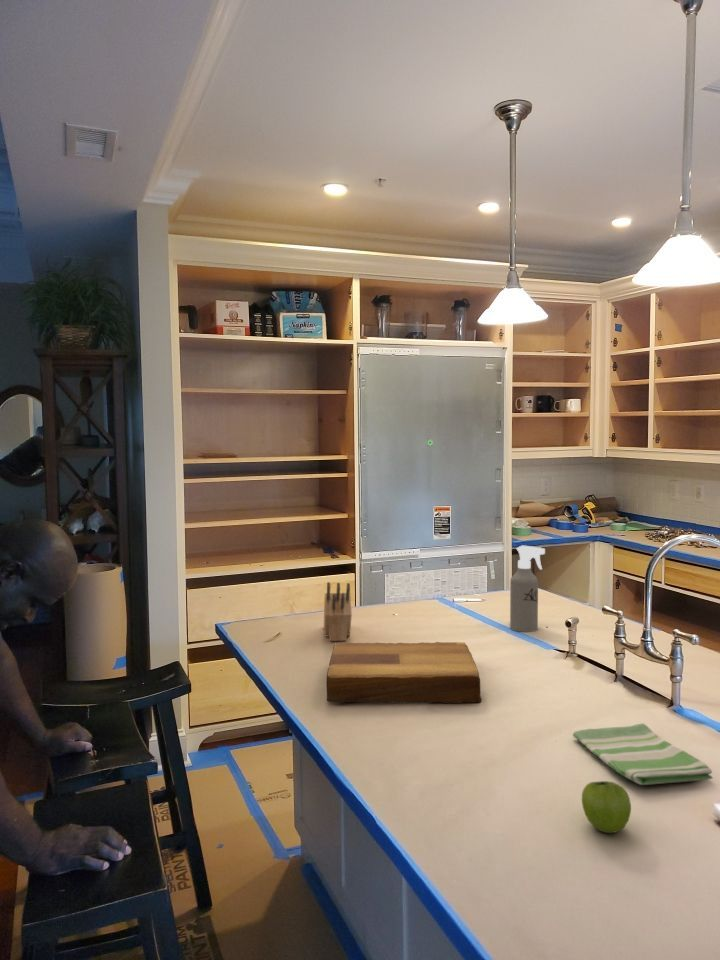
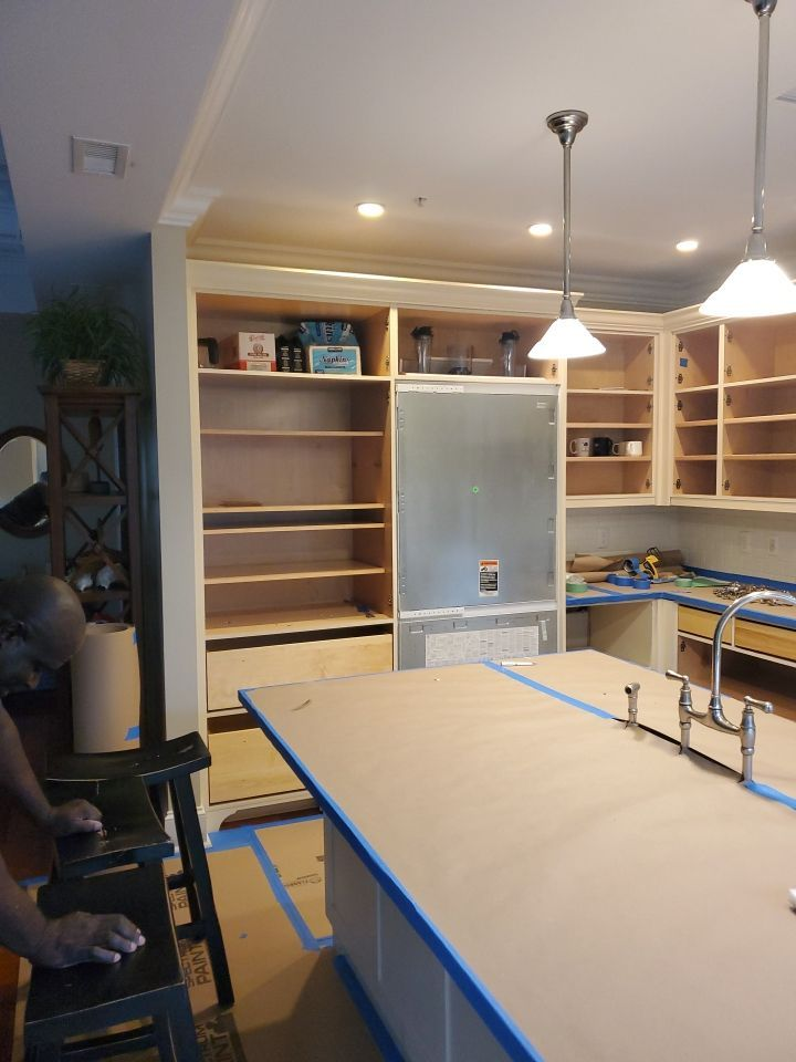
- spray bottle (527, 588)
- cutting board (402, 669)
- dish towel (639, 752)
- fruit (605, 804)
- knife block (337, 606)
